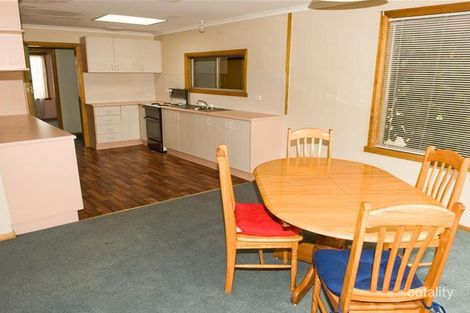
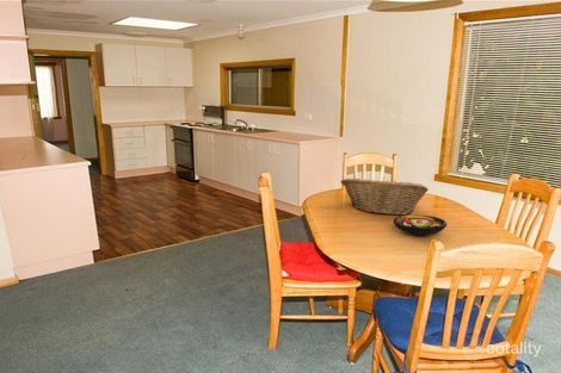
+ fruit basket (382, 192)
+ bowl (419, 225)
